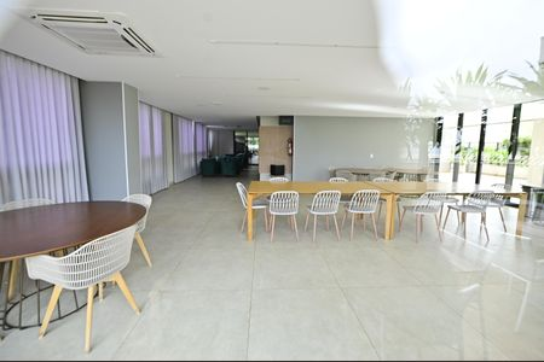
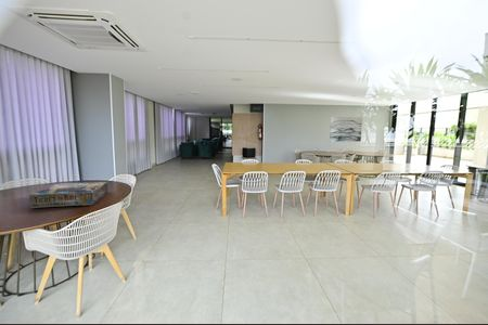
+ wall art (345, 129)
+ board game (74, 193)
